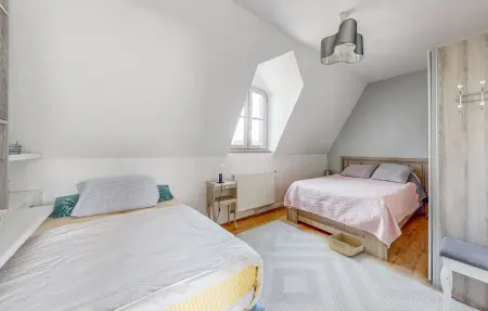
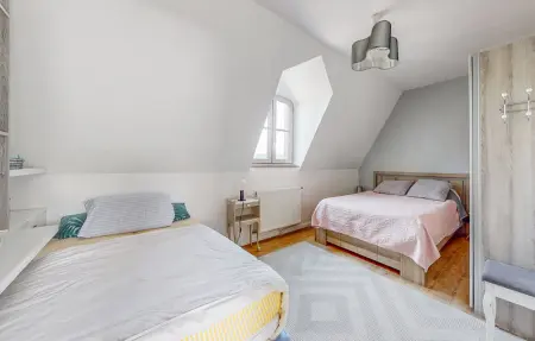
- storage bin (345, 243)
